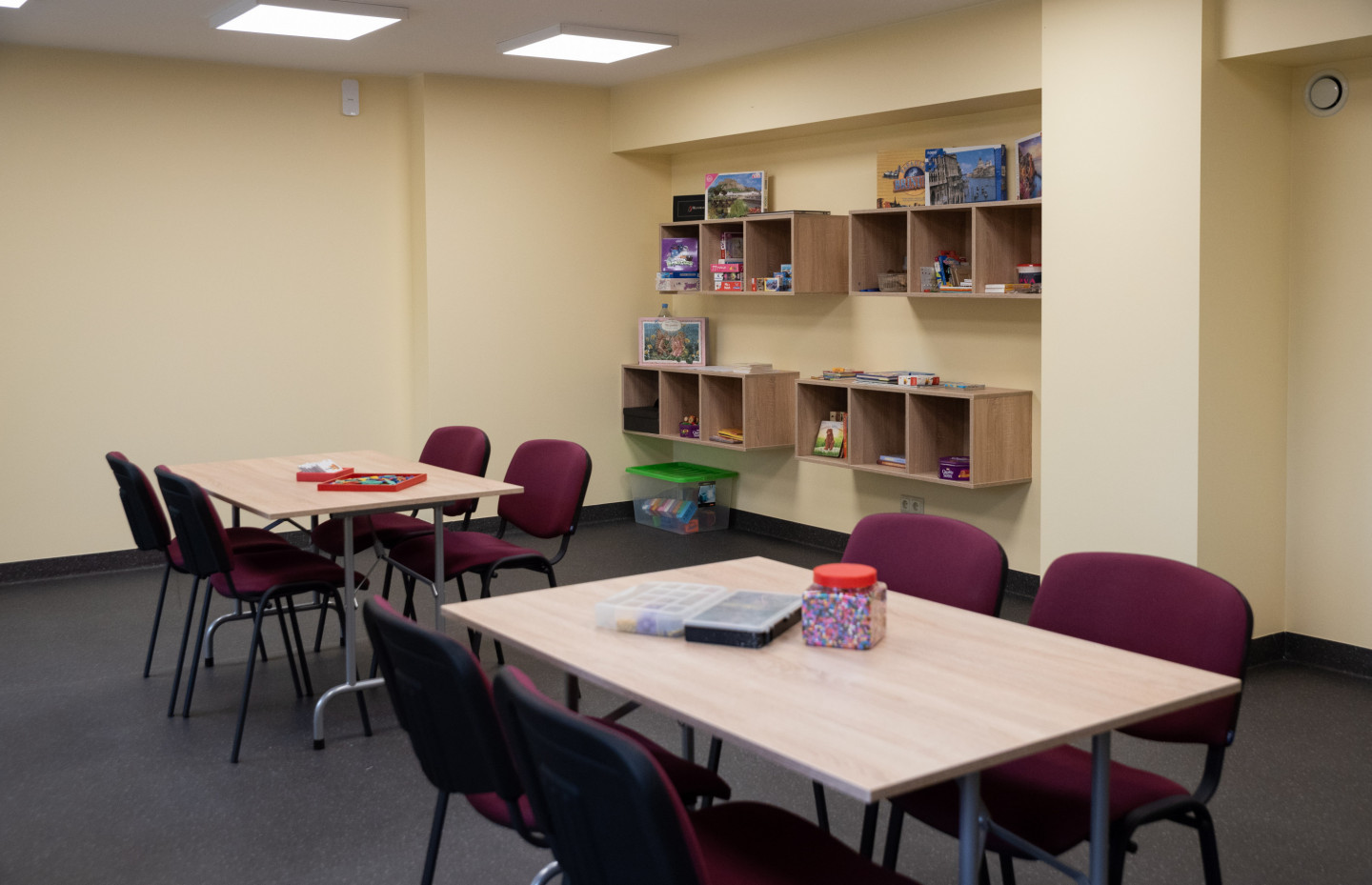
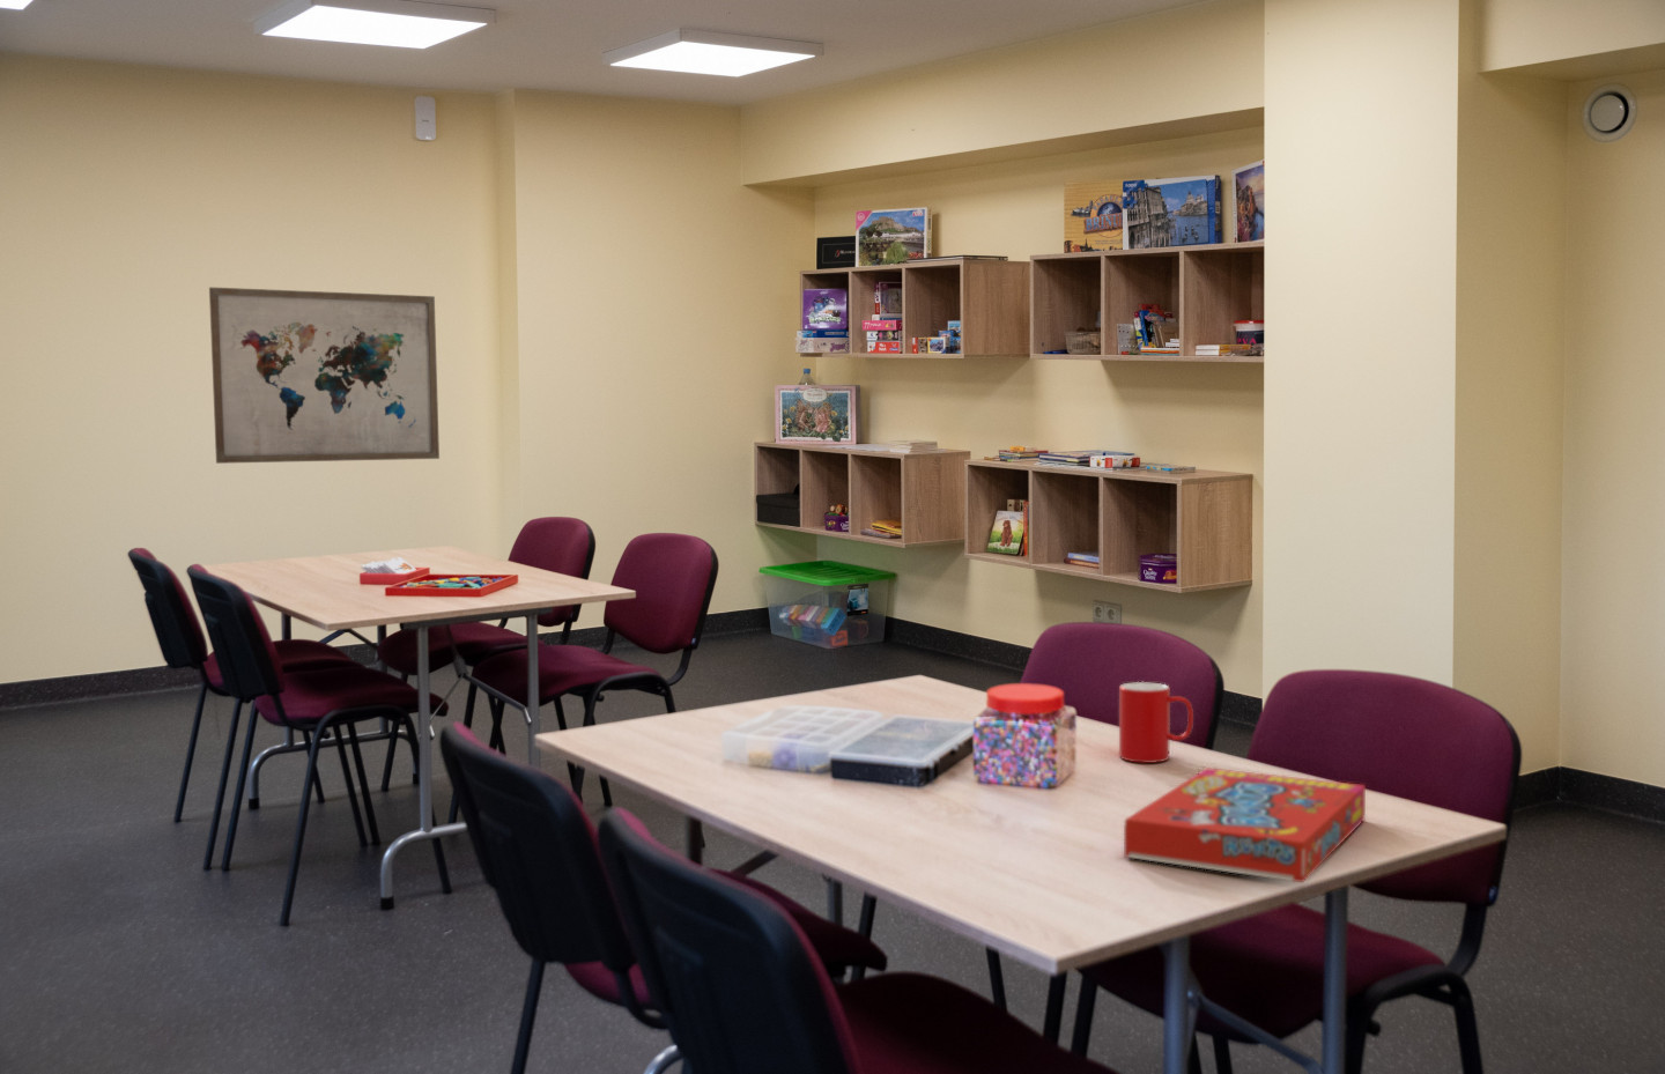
+ cup (1154, 722)
+ wall art (329, 376)
+ snack box (1249, 818)
